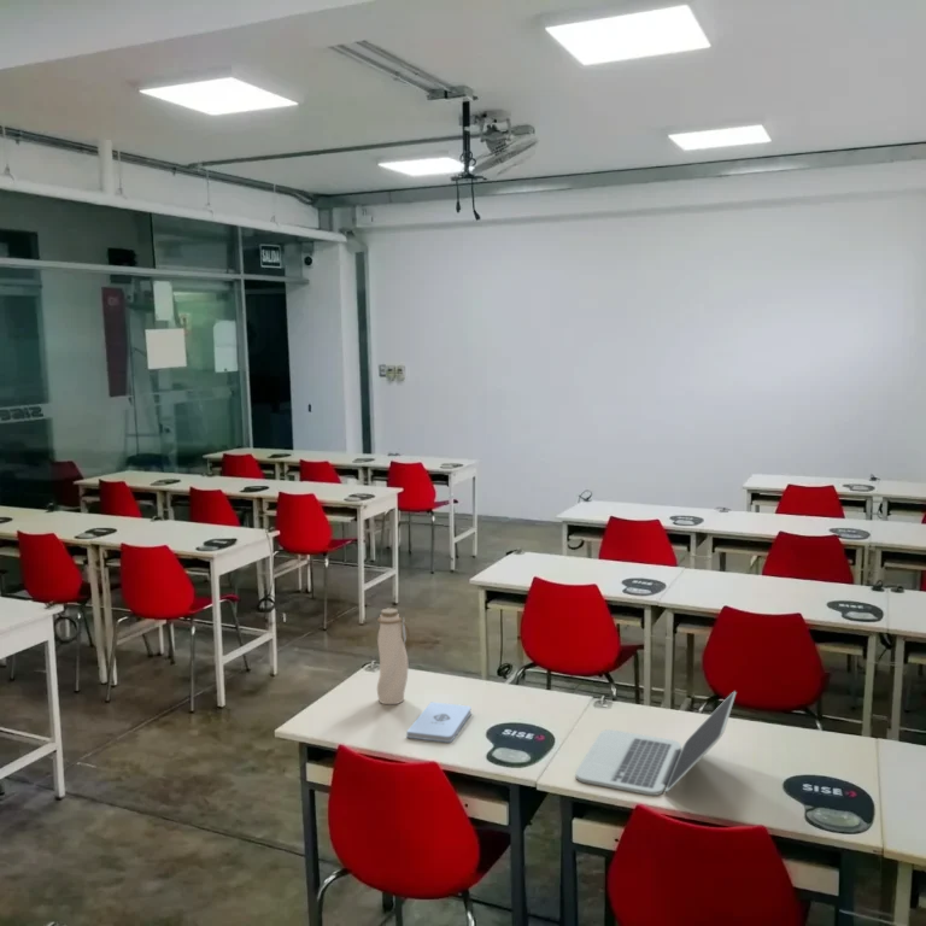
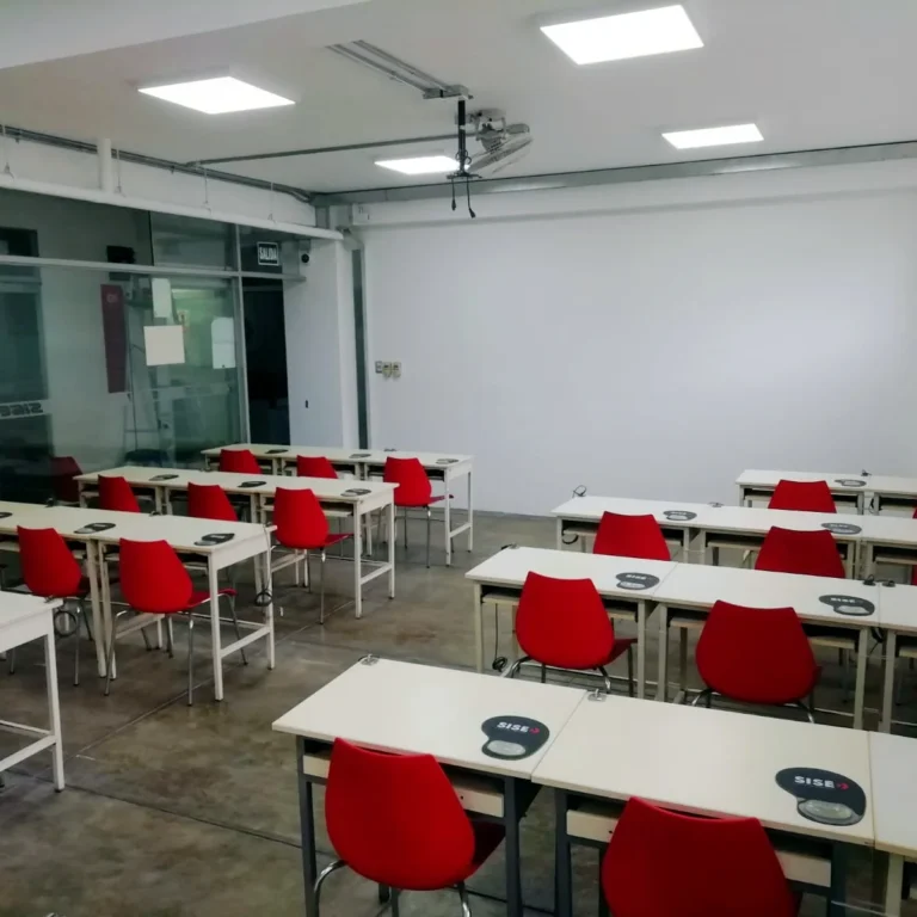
- notepad (440, 721)
- water bottle (392, 655)
- laptop (656, 737)
